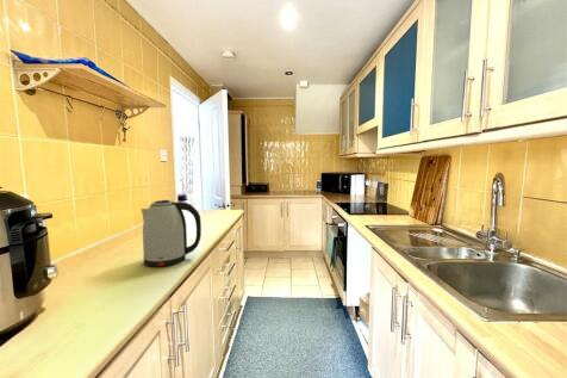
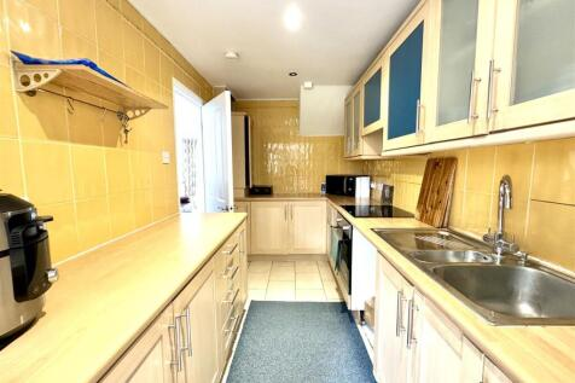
- kettle (172, 229)
